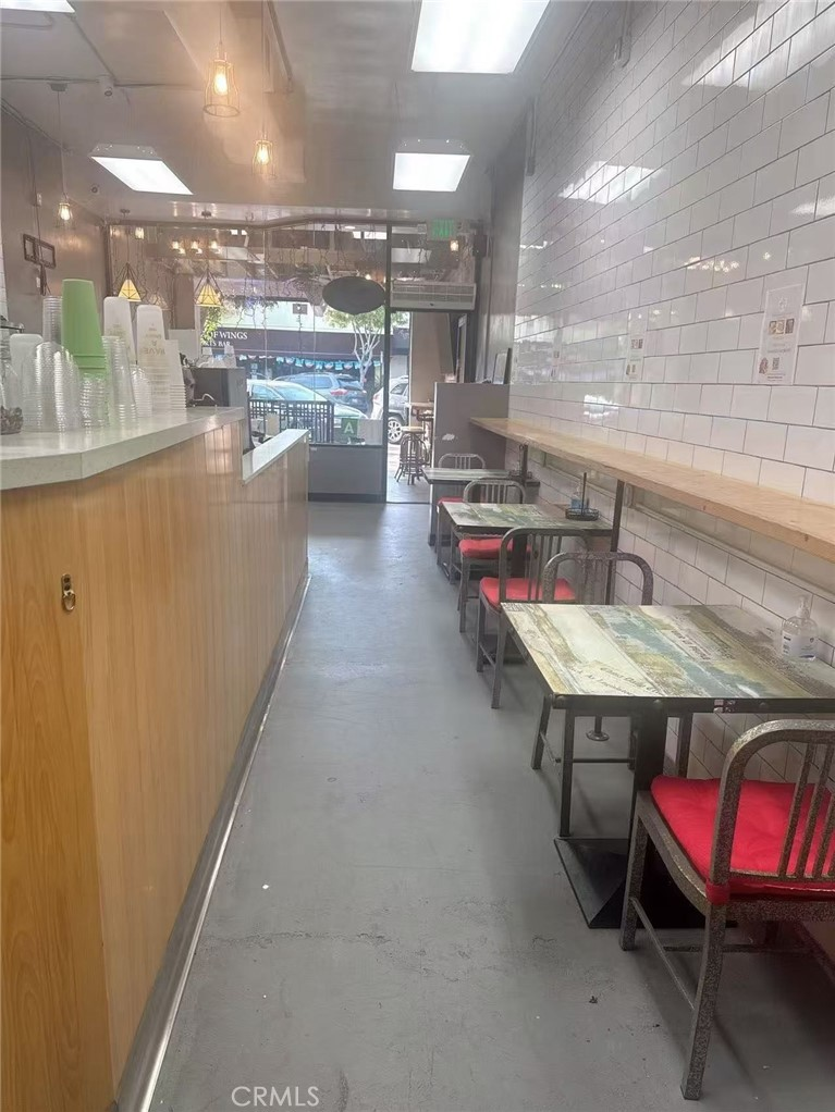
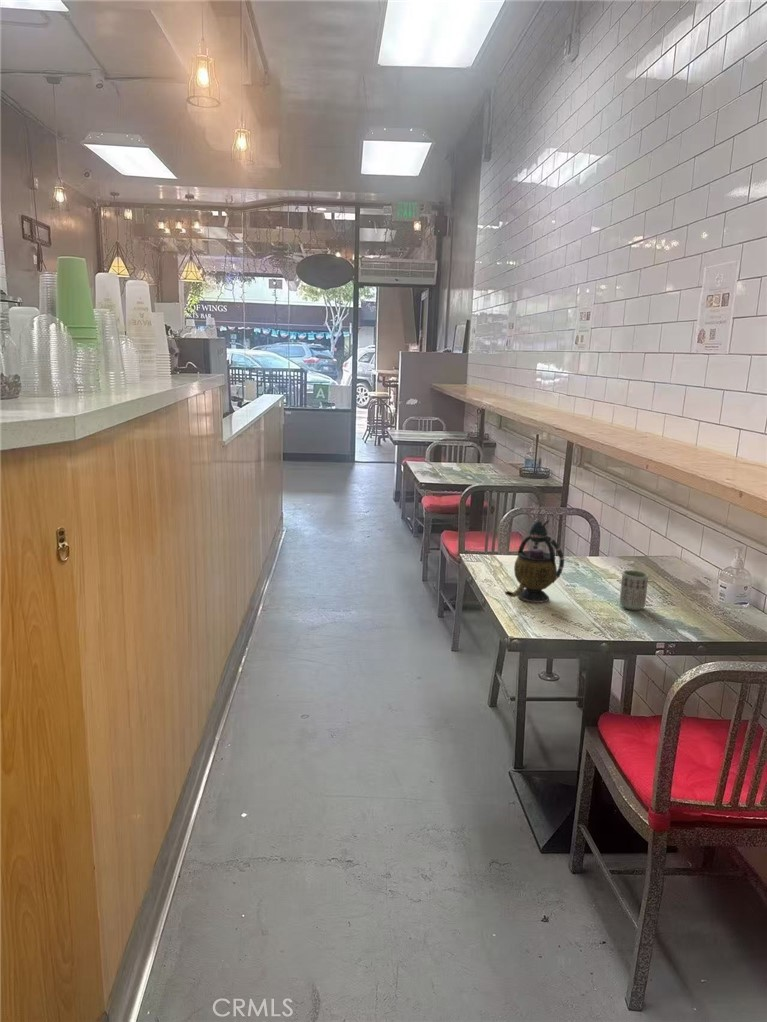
+ teapot (530, 561)
+ cup (633, 590)
